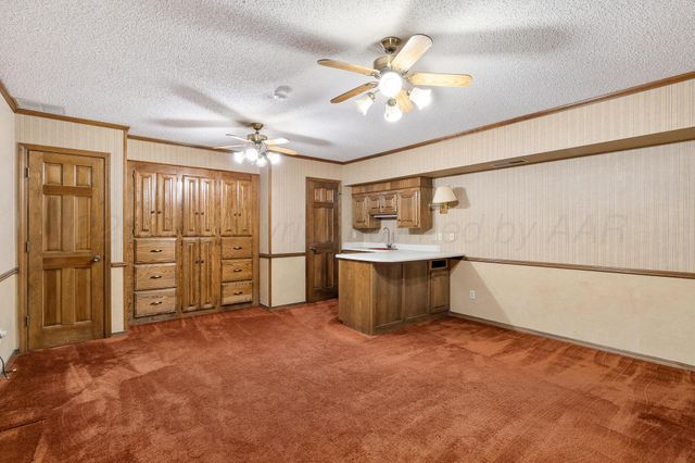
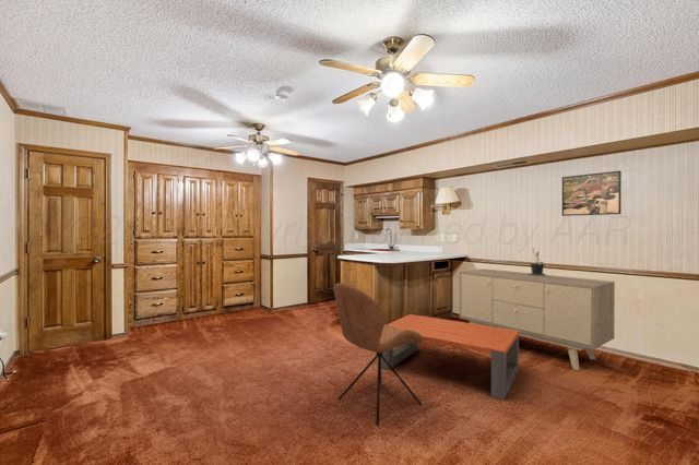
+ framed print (590, 194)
+ chair (375, 342)
+ potted plant (537, 261)
+ sideboard (528, 312)
+ coffee table (449, 345)
